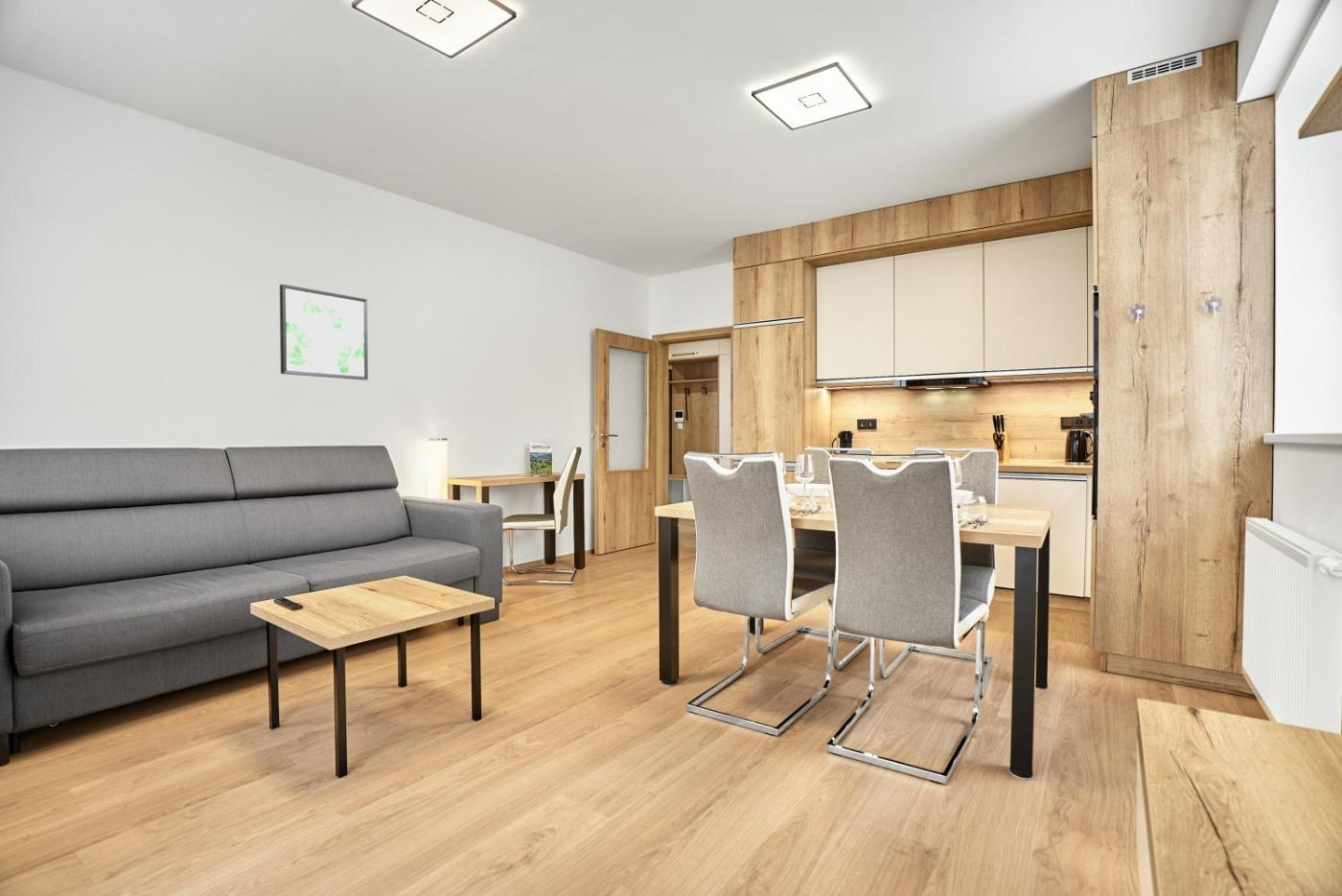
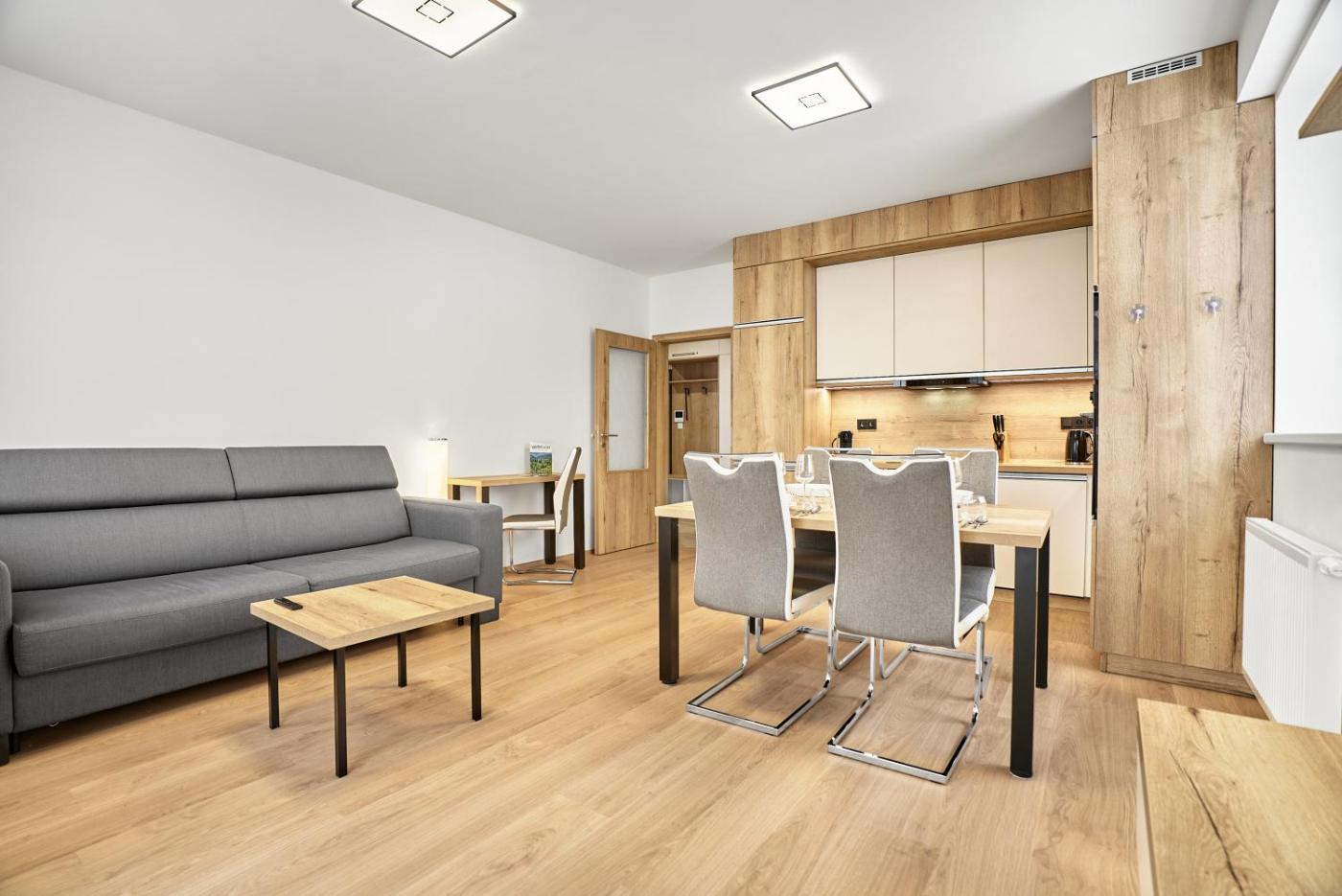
- wall art (326, 334)
